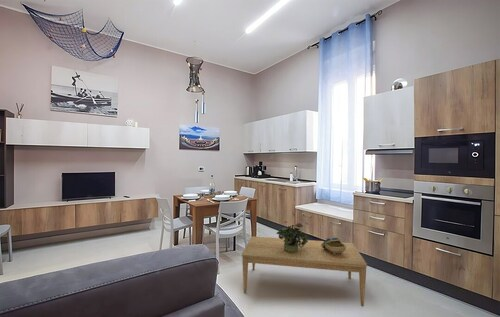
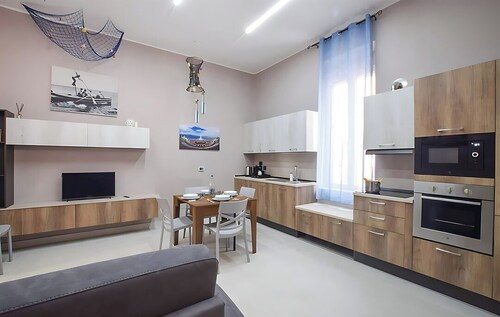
- decorative container (333, 244)
- potted plant (292, 234)
- coffee table (300, 266)
